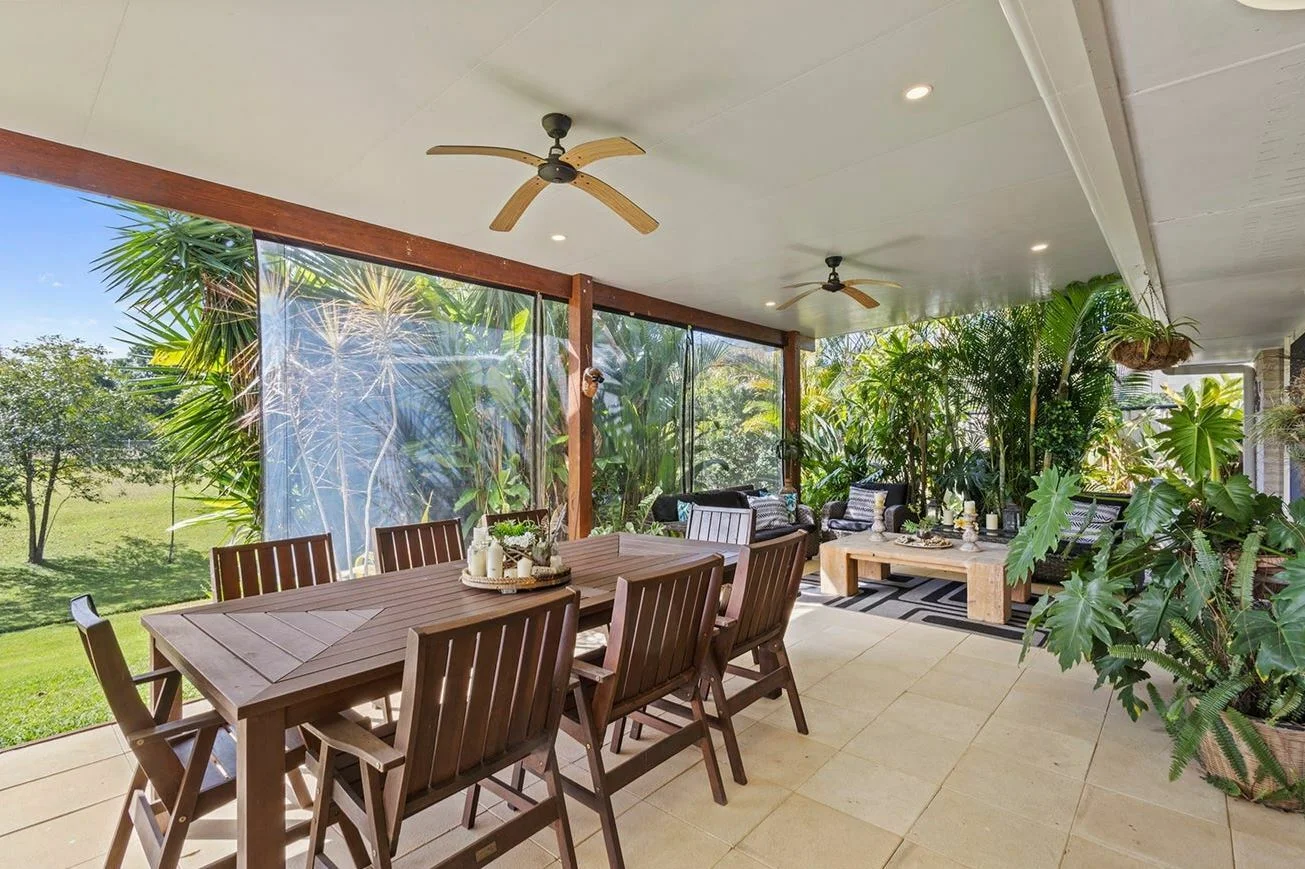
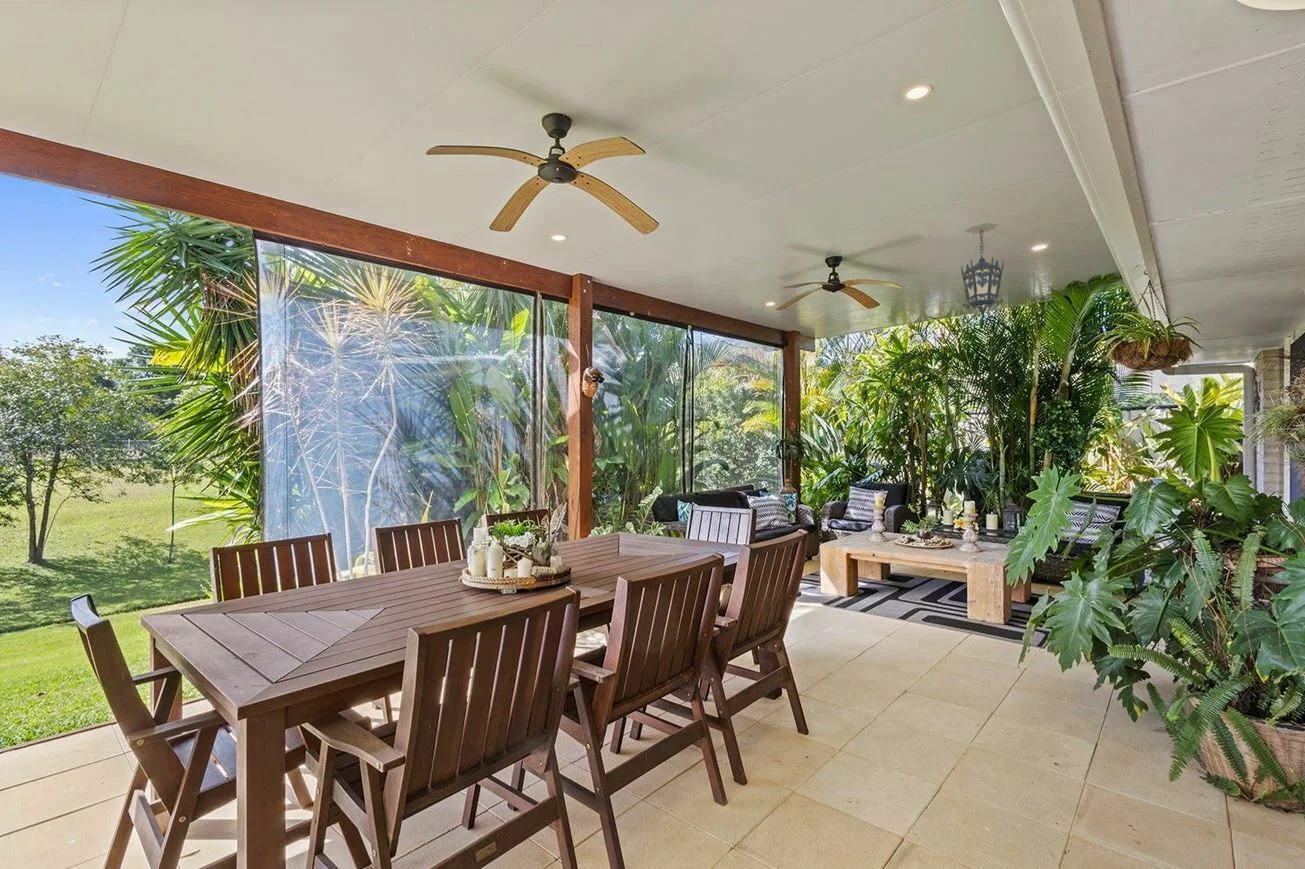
+ hanging lantern (982, 271)
